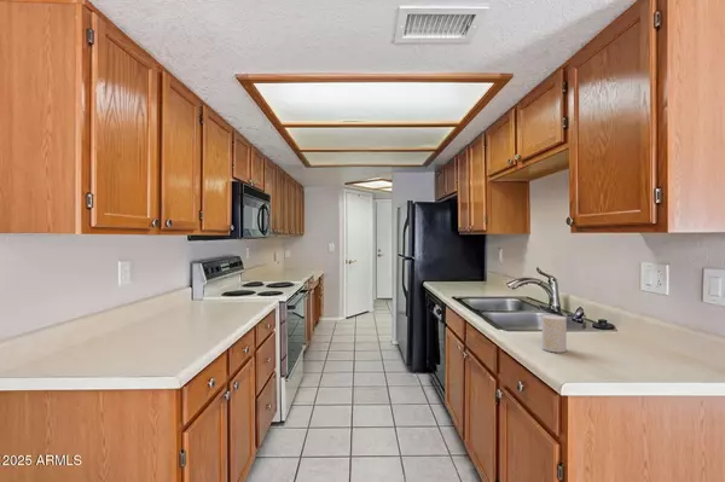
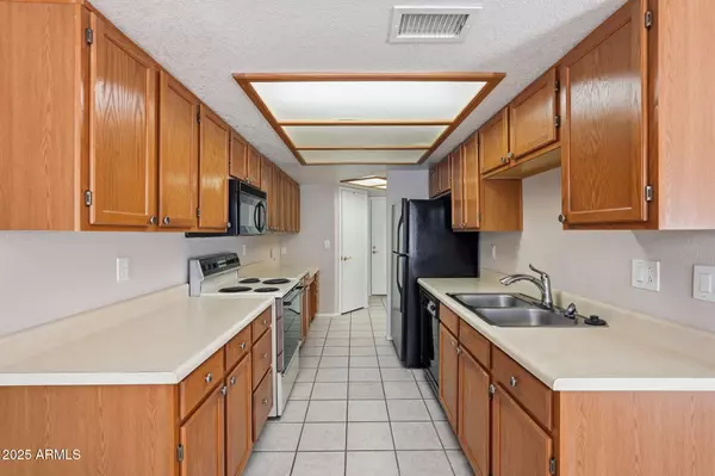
- cup (553, 332)
